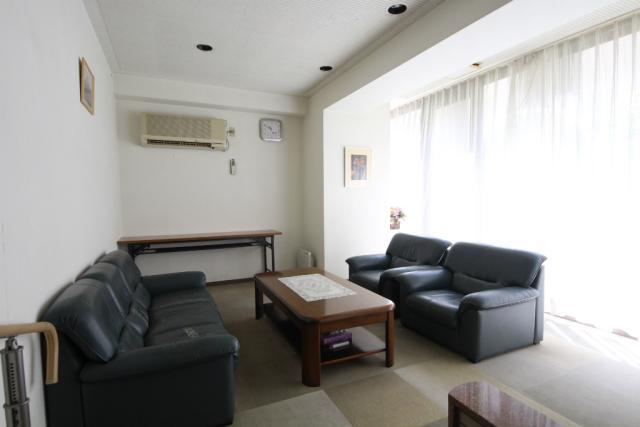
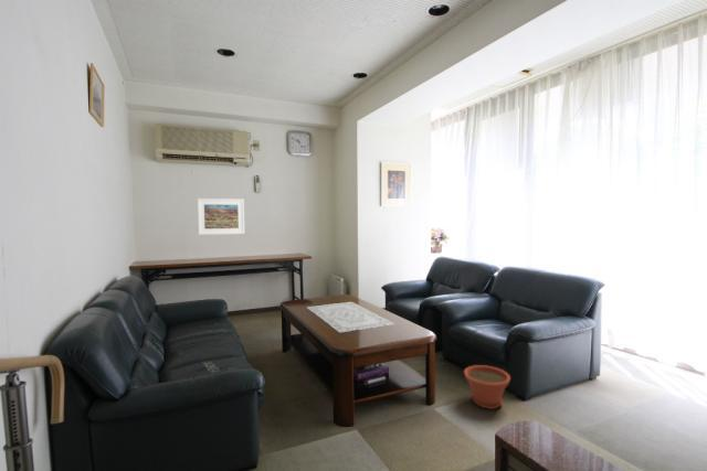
+ plant pot (486, 388)
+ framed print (221, 216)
